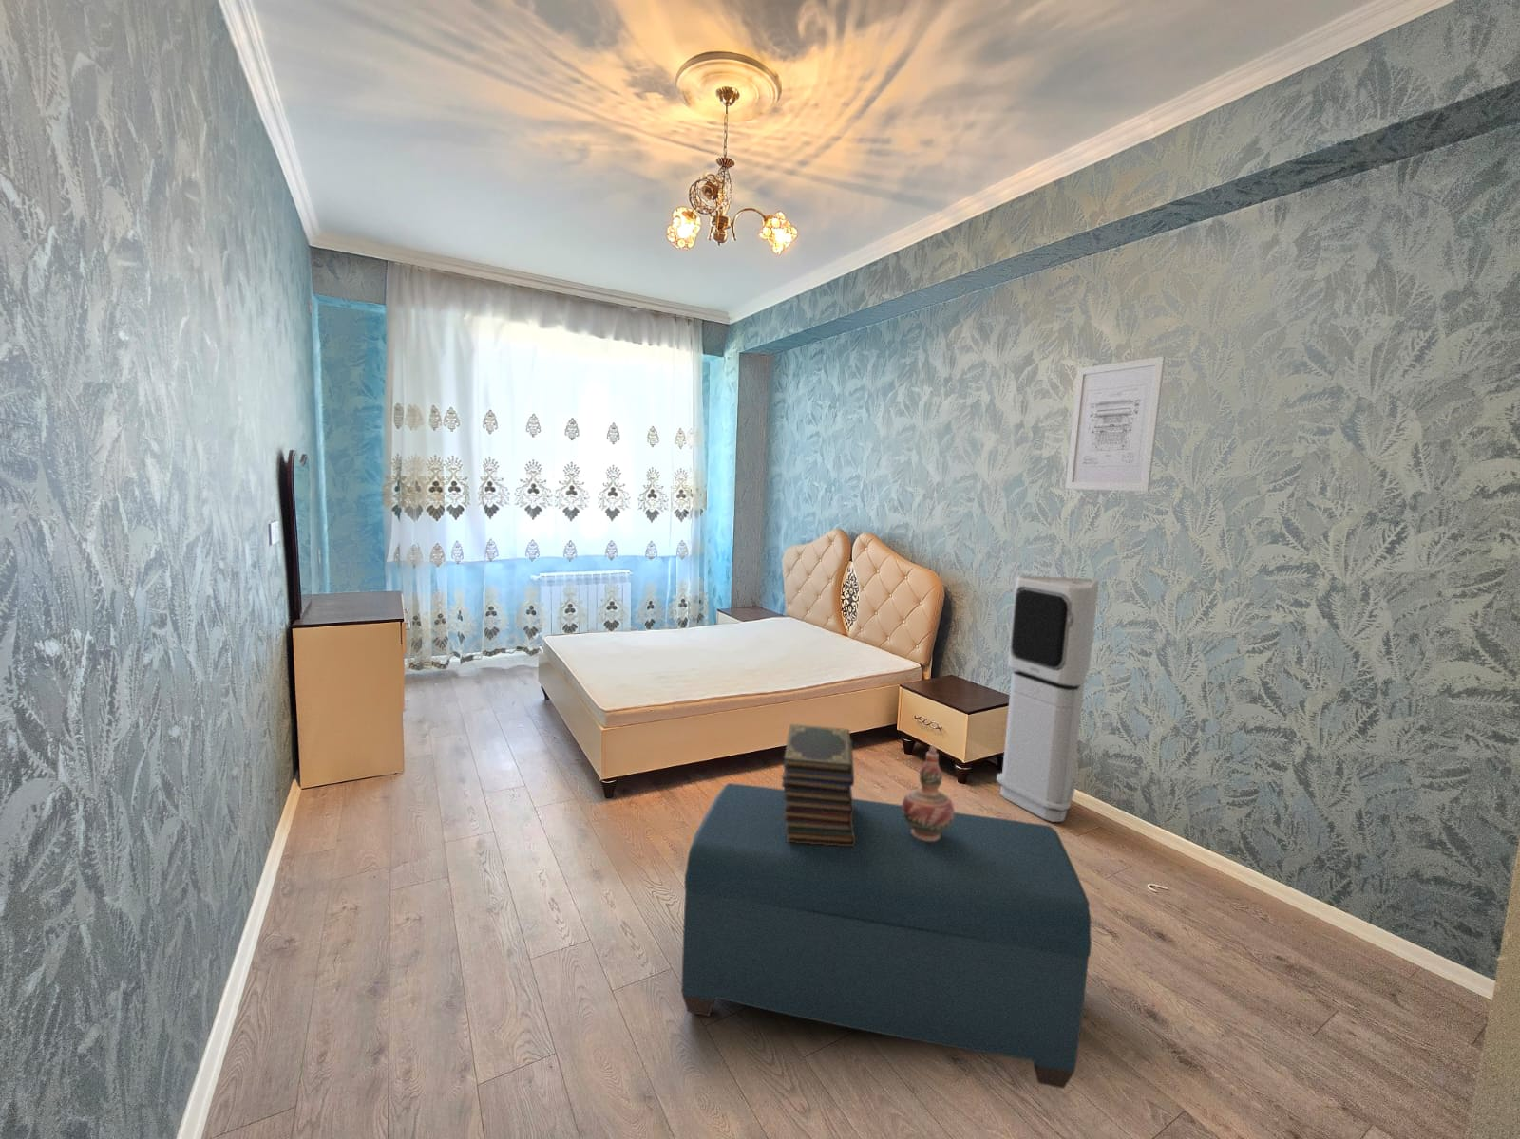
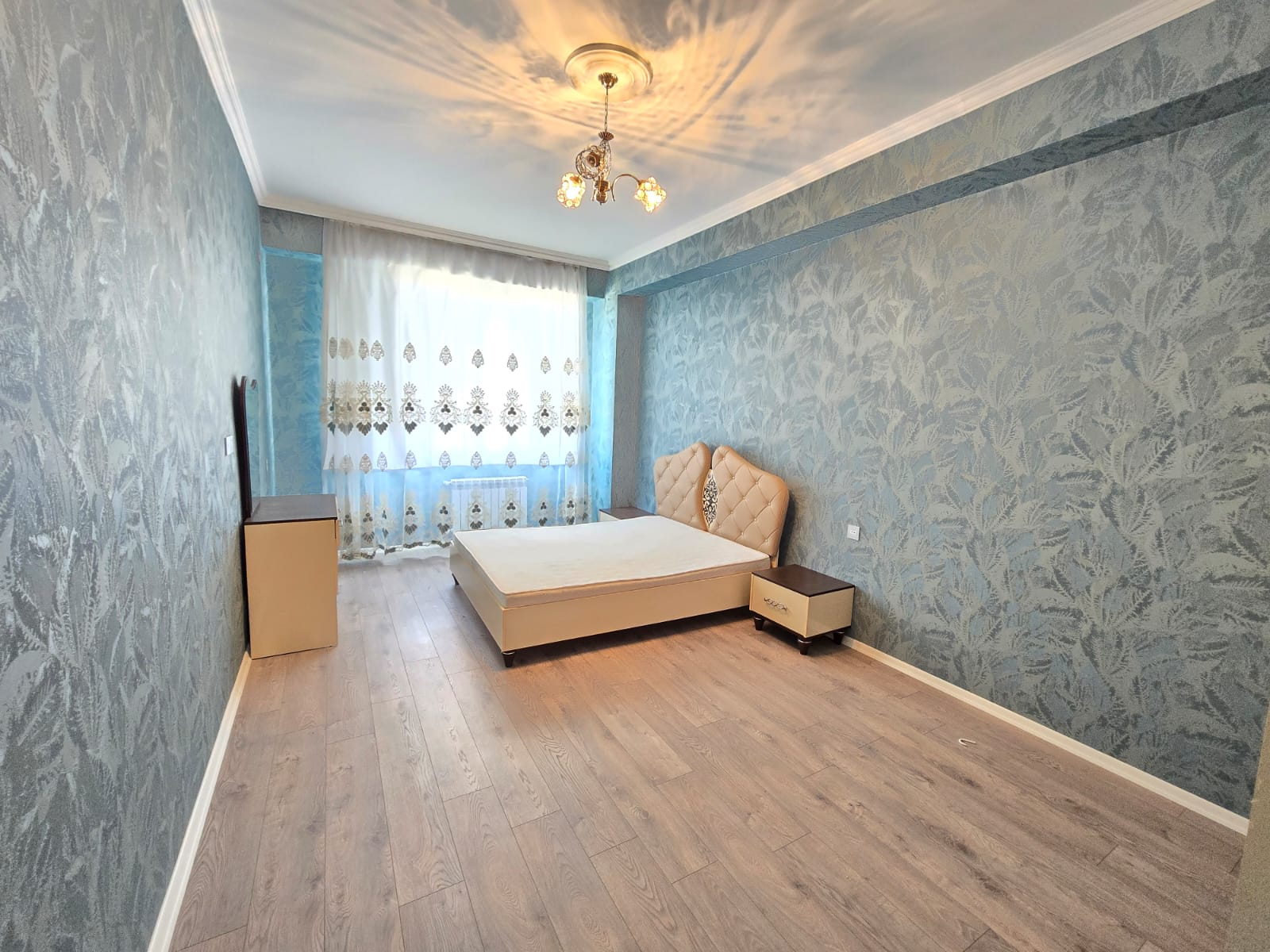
- air purifier (1058, 693)
- bench (874, 912)
- wall art (1112, 427)
- book stack (817, 780)
- decorative vase (929, 790)
